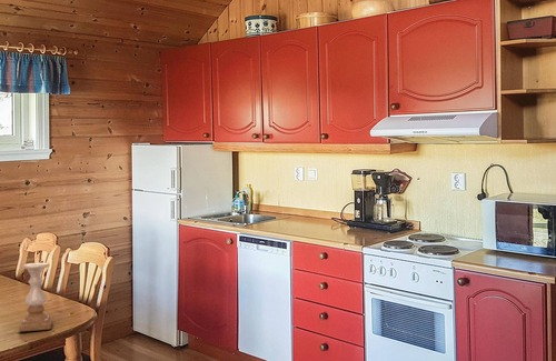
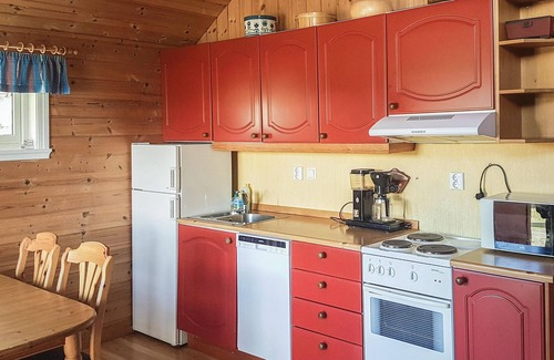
- candle holder (36, 295)
